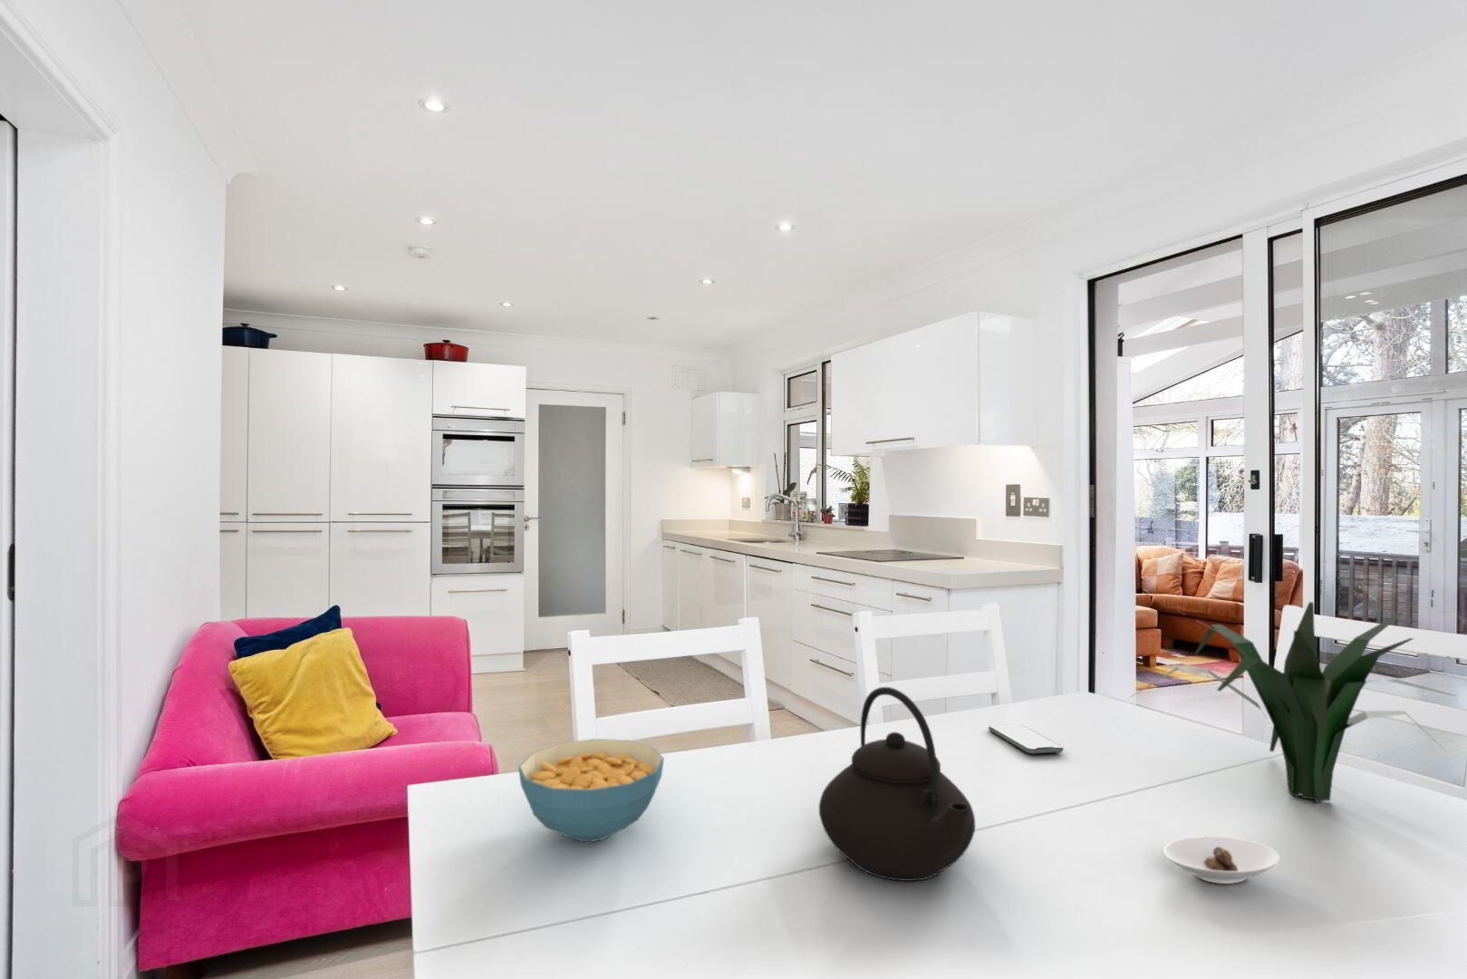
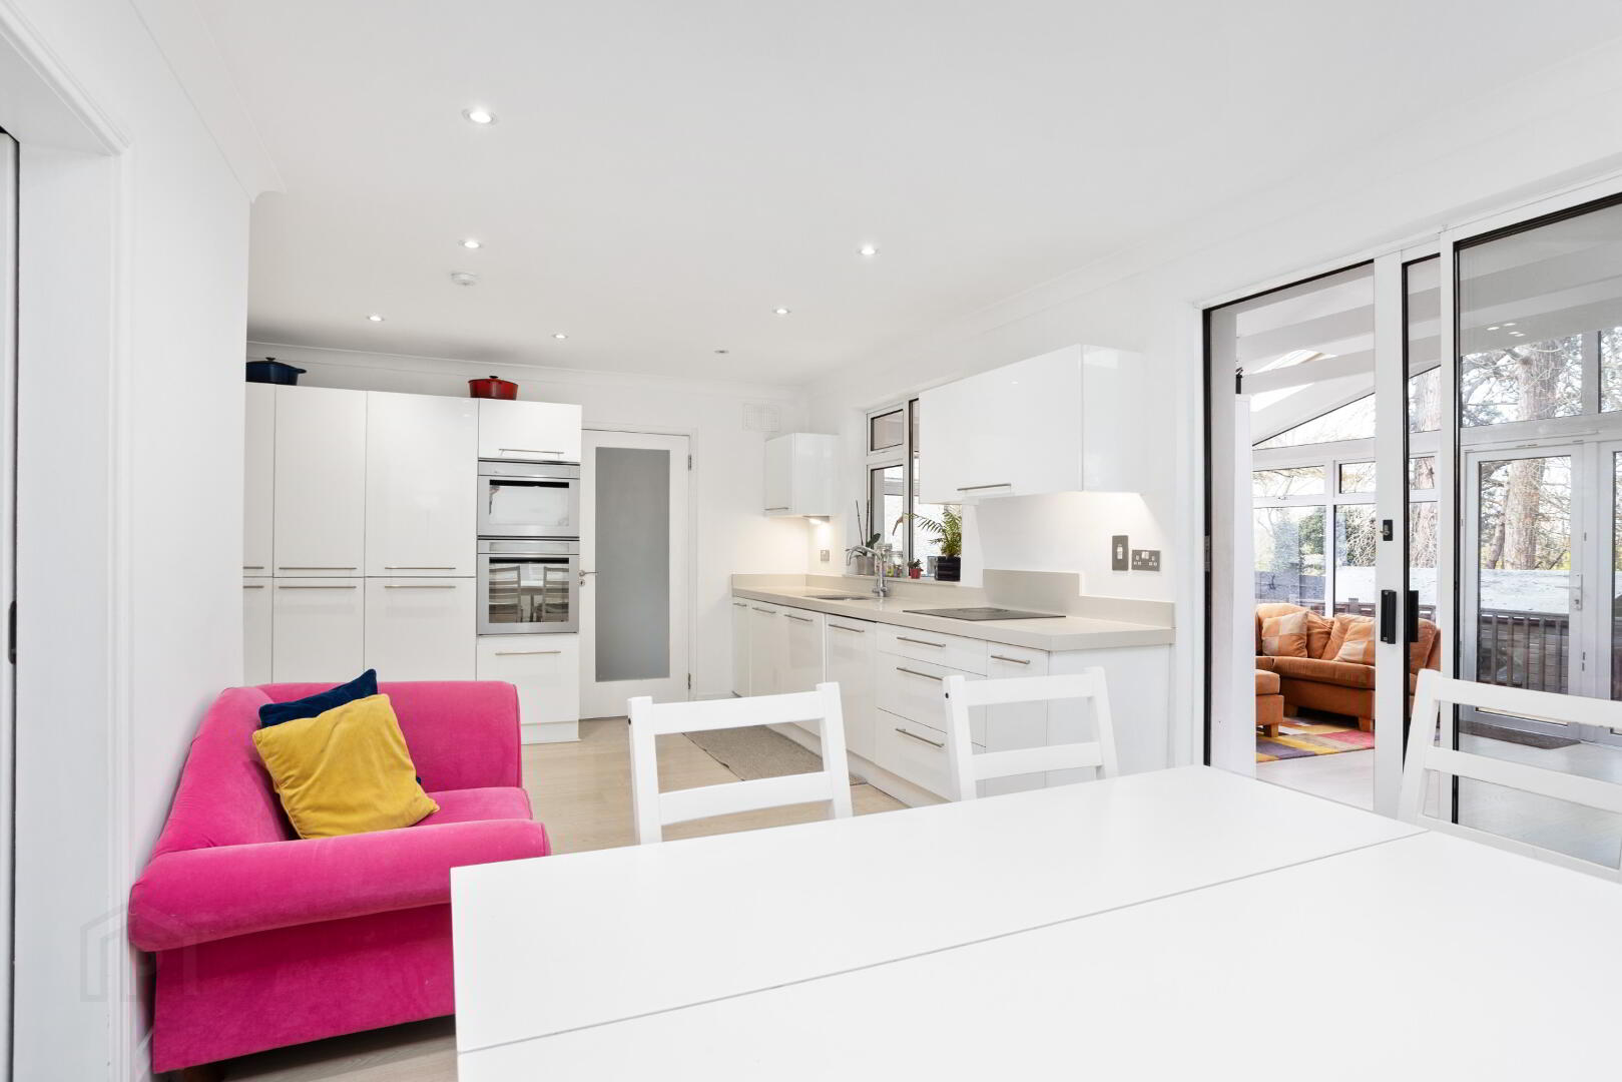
- plant (1300, 705)
- saucer (1220, 861)
- teapot (904, 779)
- smartphone (1024, 738)
- cereal bowl (592, 797)
